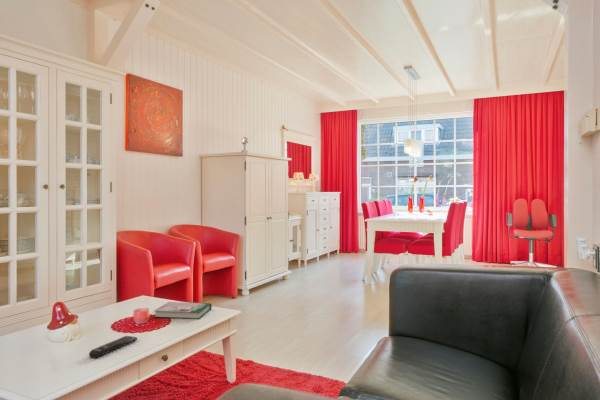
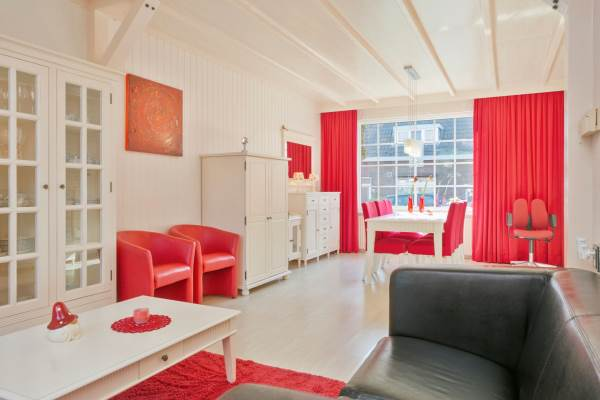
- book (183, 309)
- remote control (114, 345)
